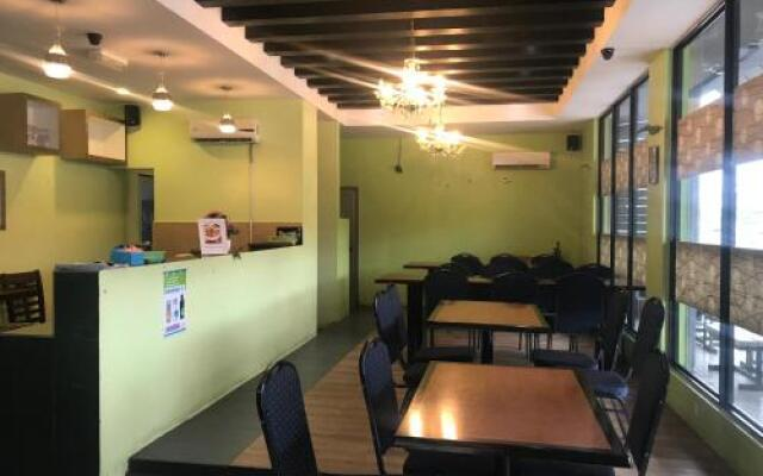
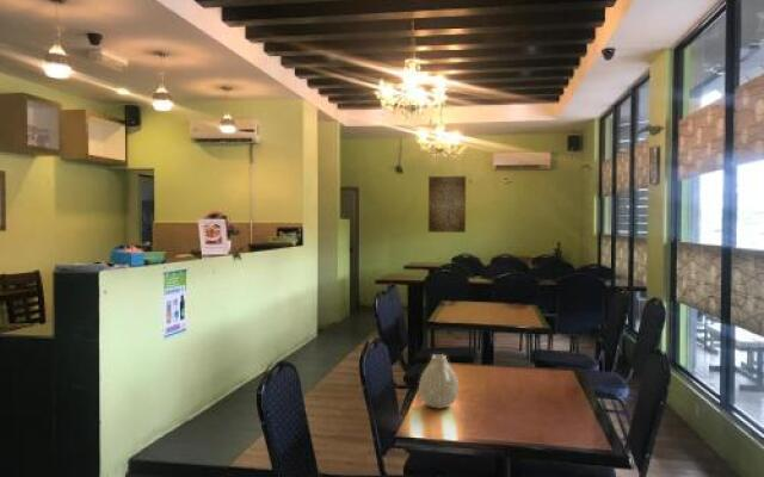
+ wall art (446, 204)
+ vase (438, 380)
